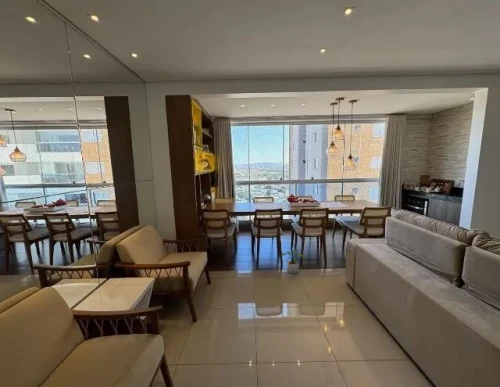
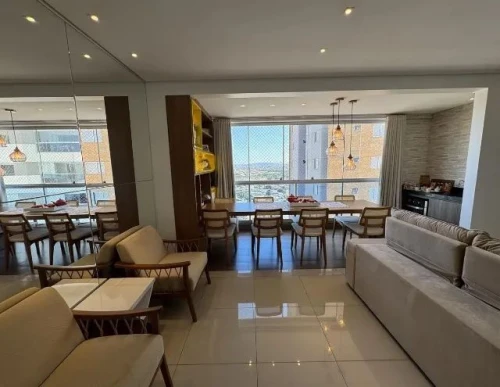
- potted plant (291, 261)
